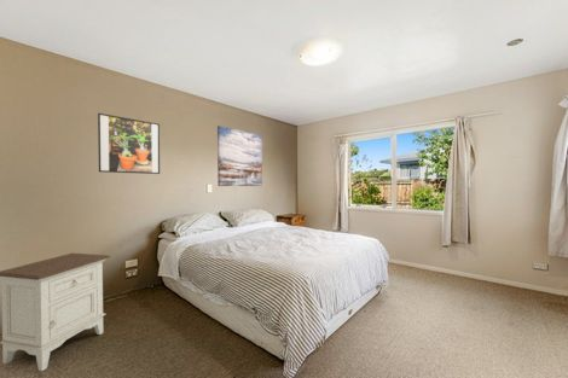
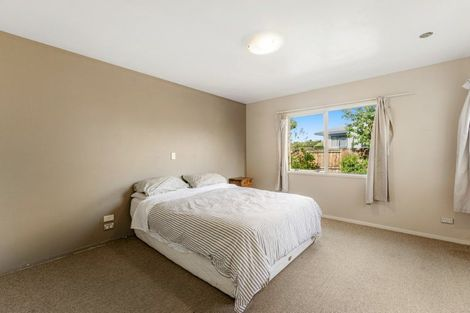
- wall art (242, 158)
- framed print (131, 145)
- nightstand (58, 304)
